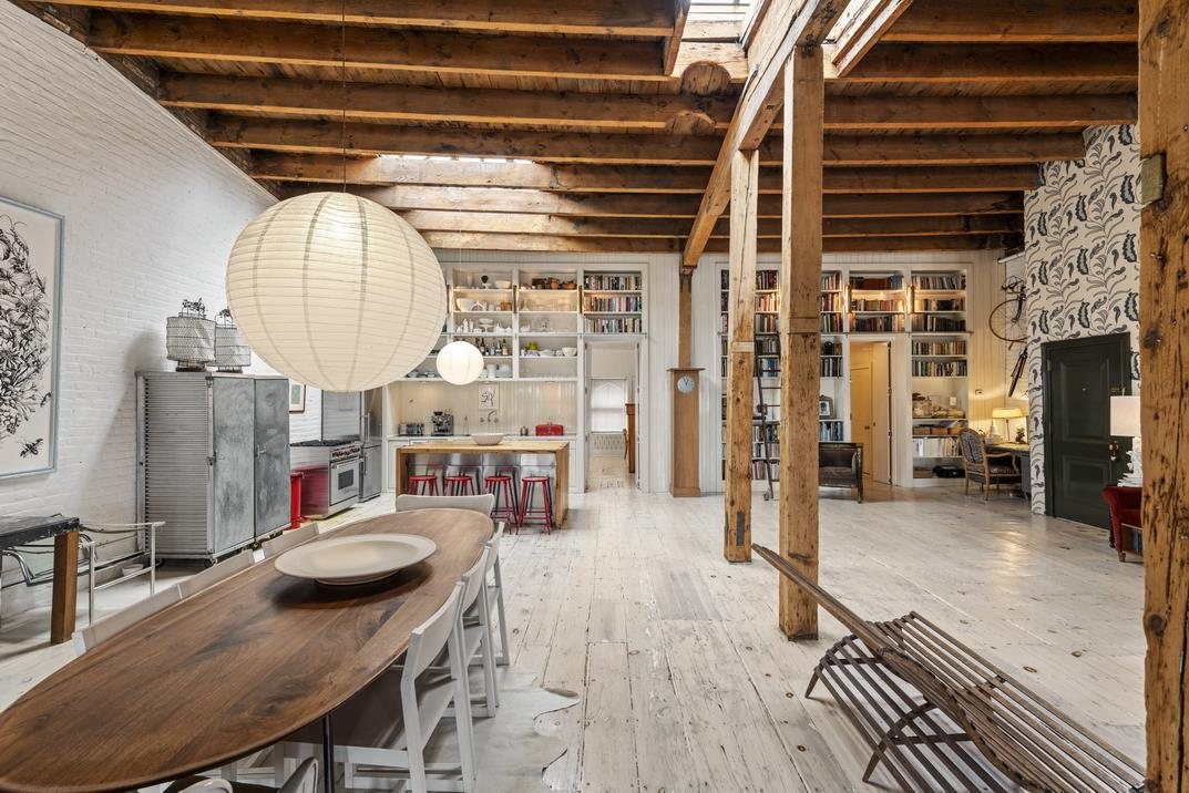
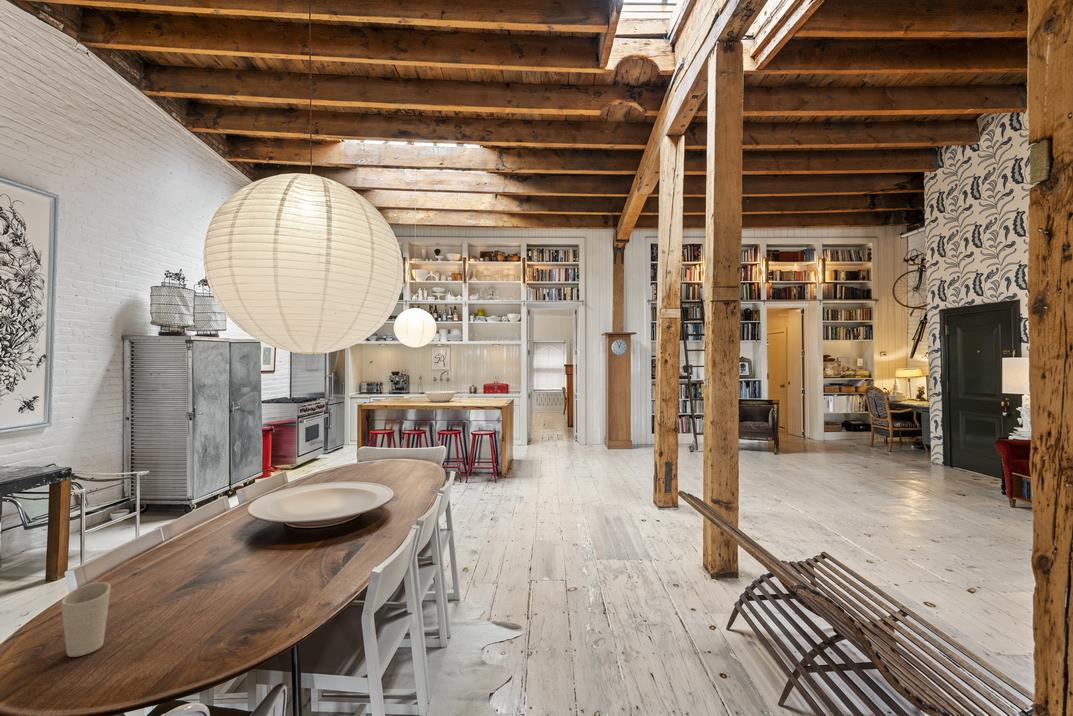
+ cup (86, 619)
